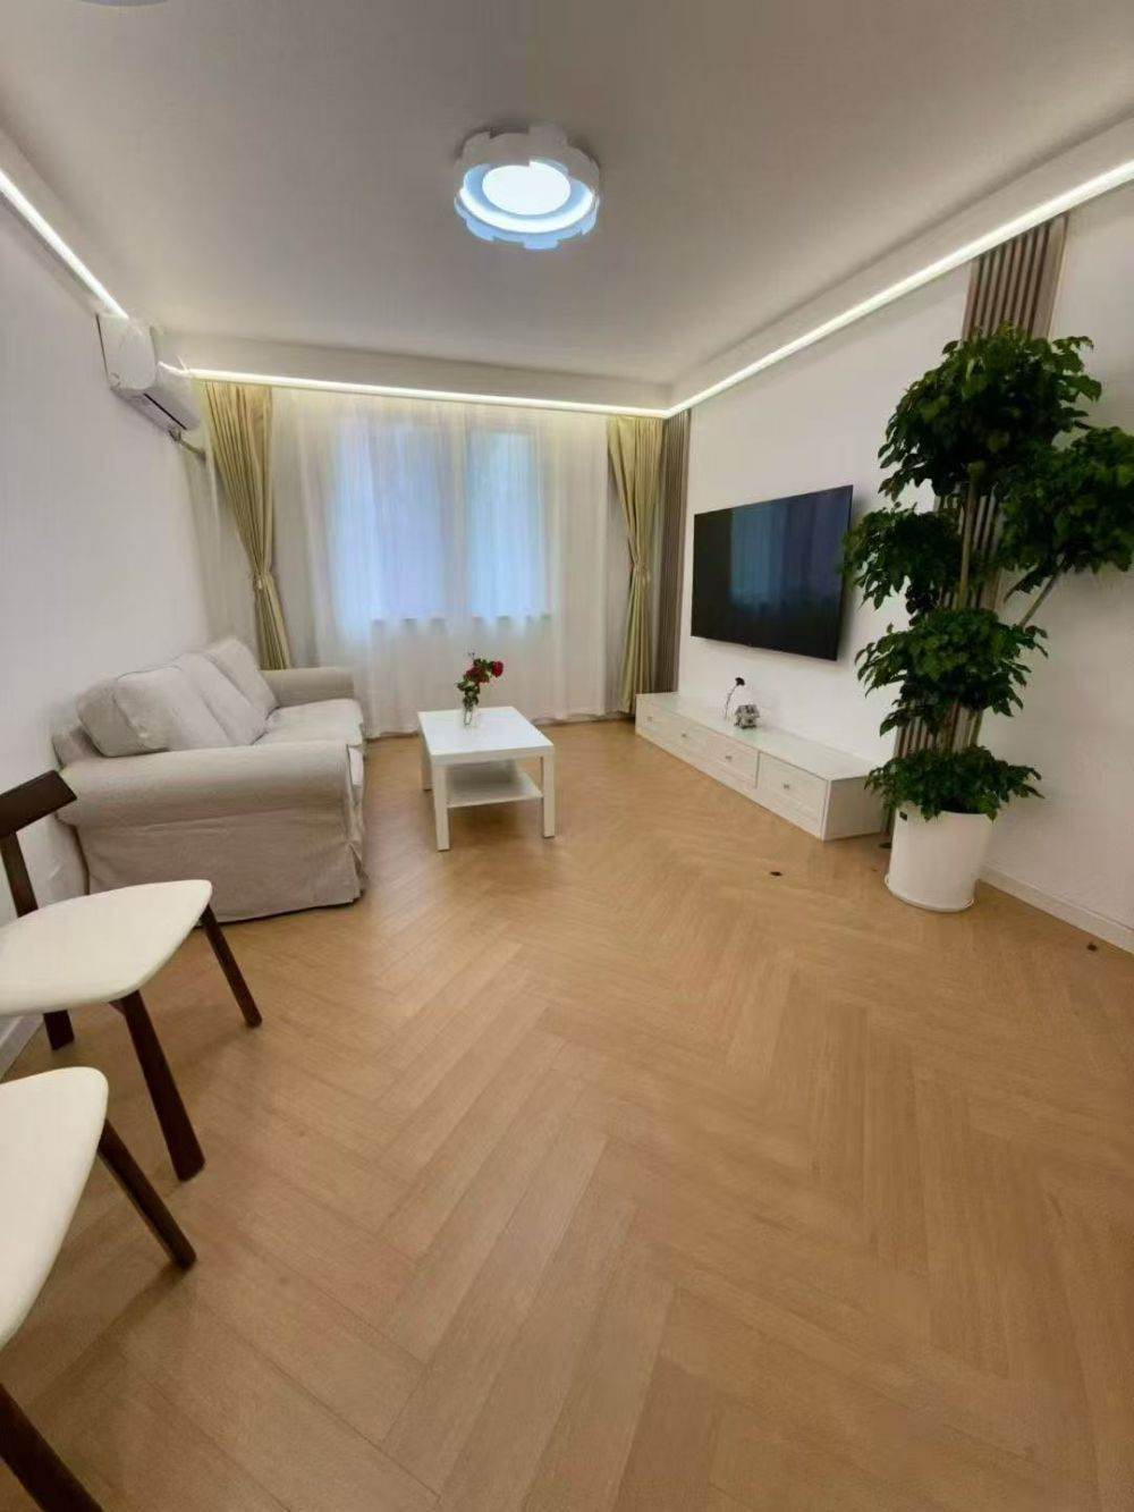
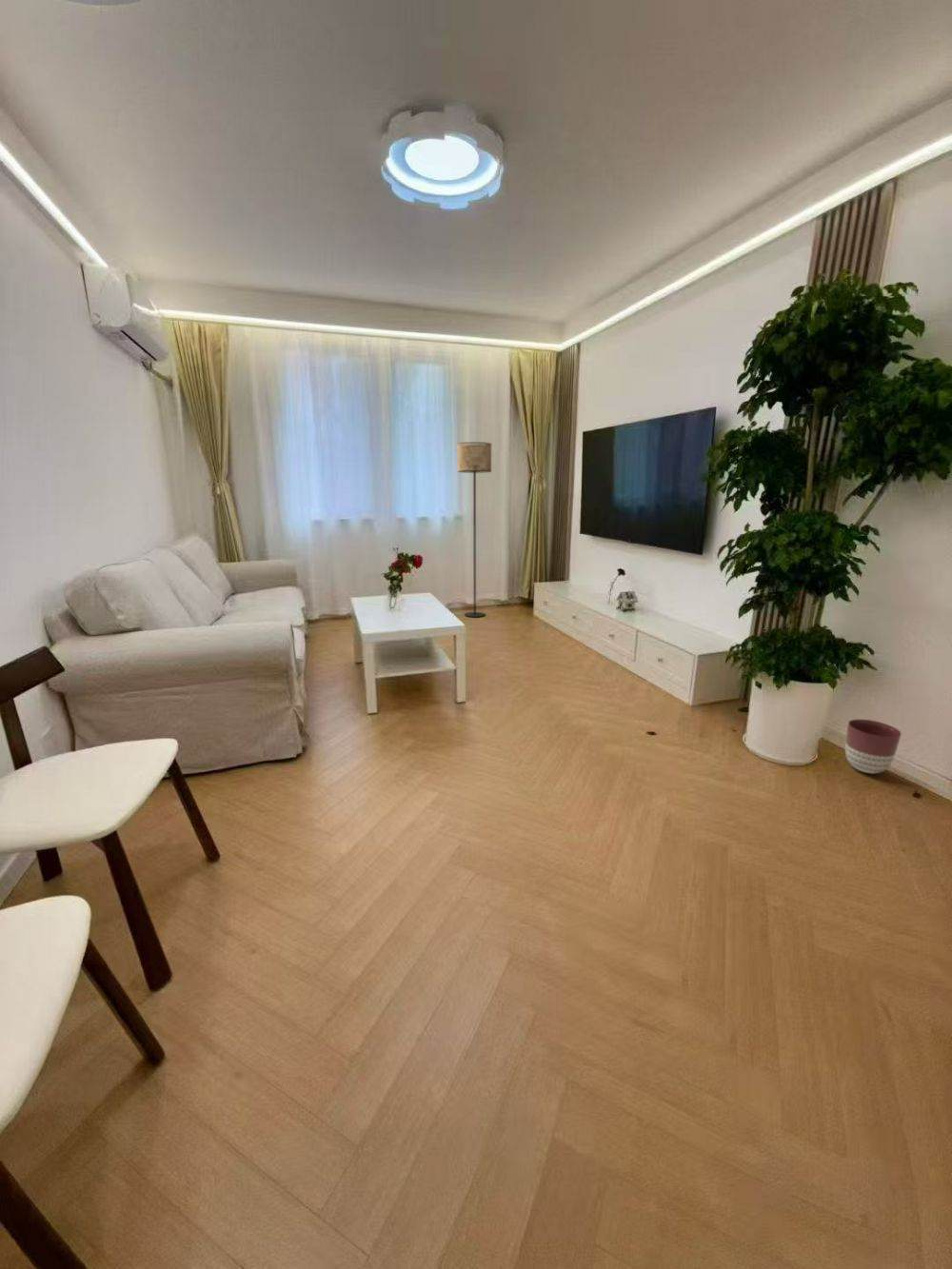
+ floor lamp (474, 532)
+ planter (869, 749)
